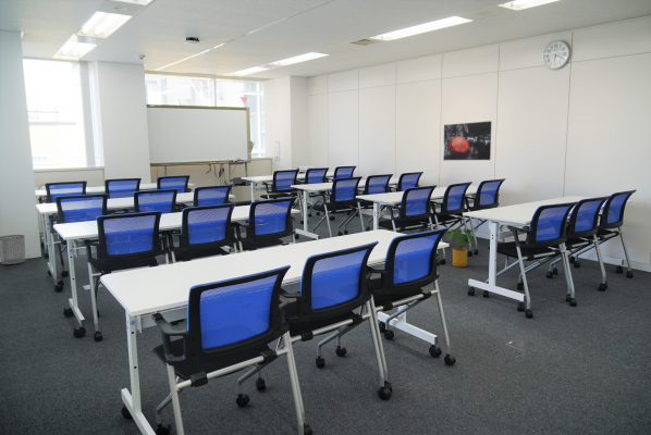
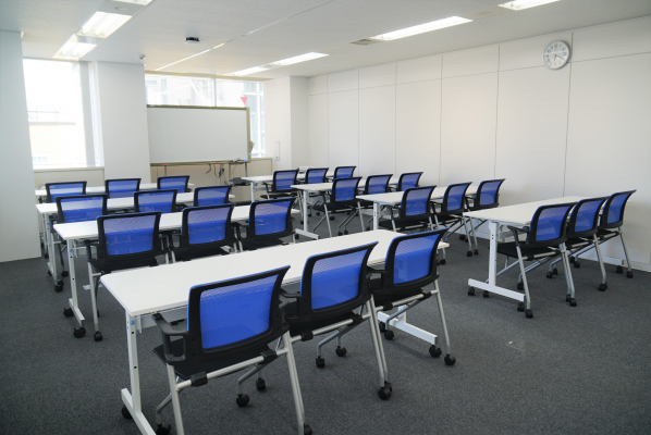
- waste bin (11, 249)
- wall art (466, 141)
- house plant (460, 246)
